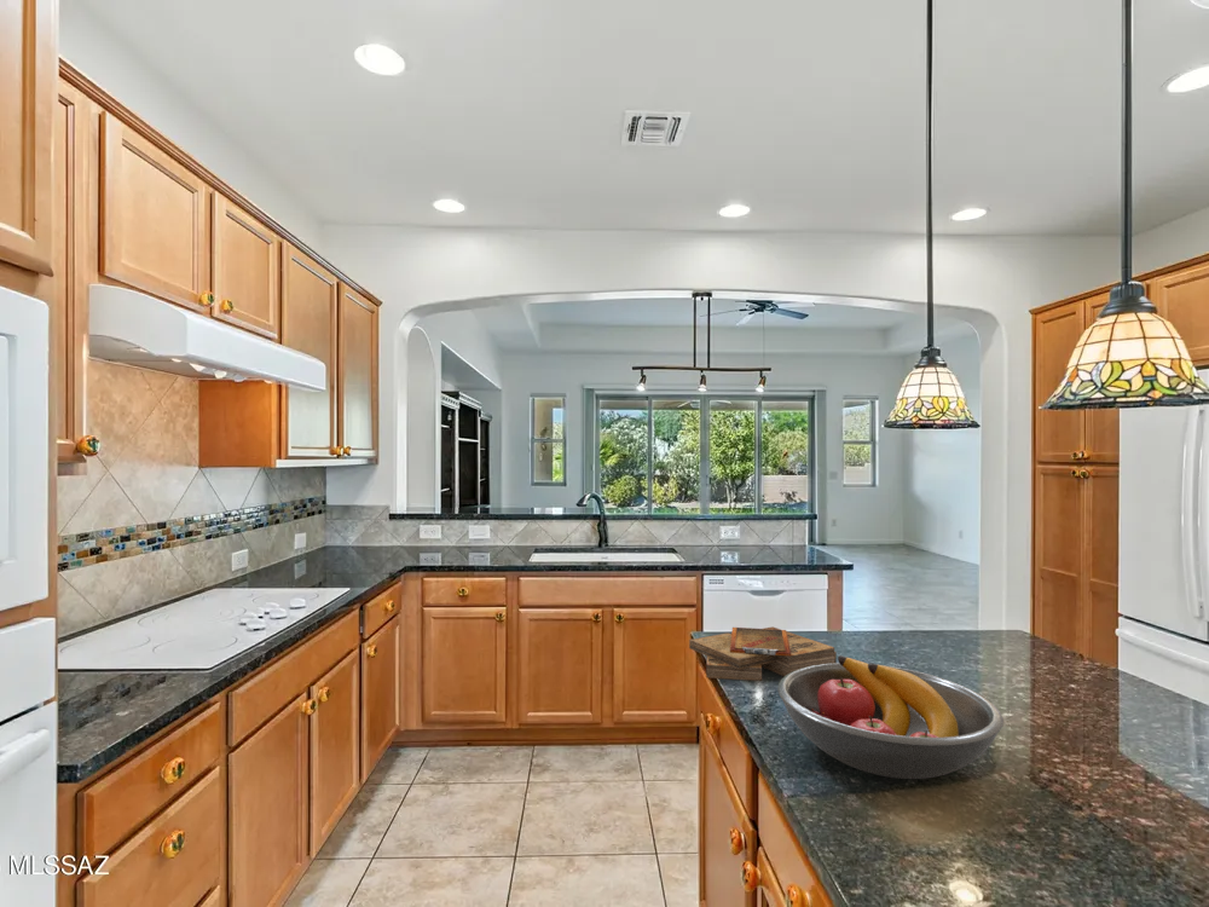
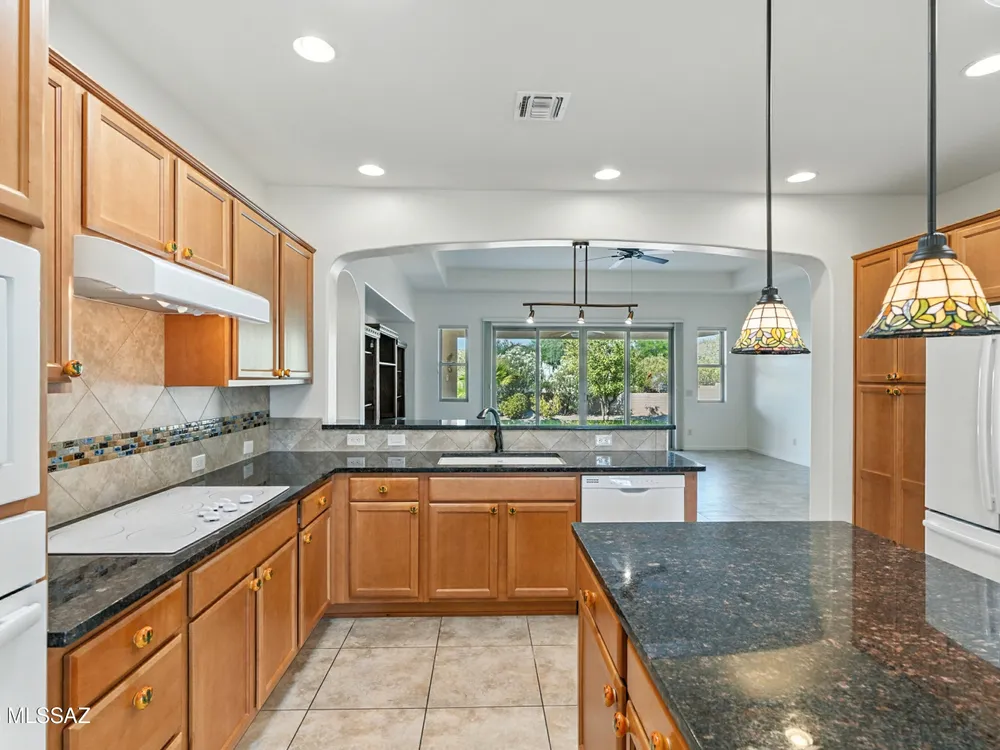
- clipboard (762, 647)
- fruit bowl (883, 717)
